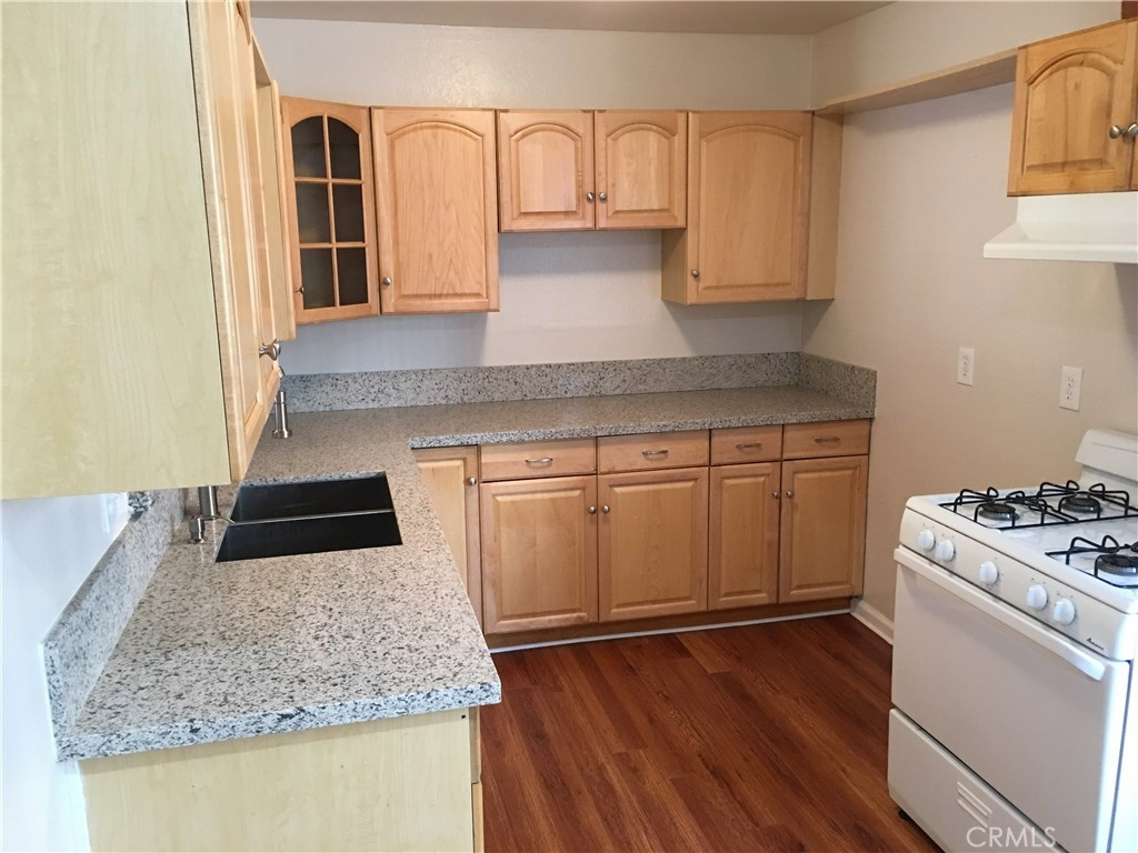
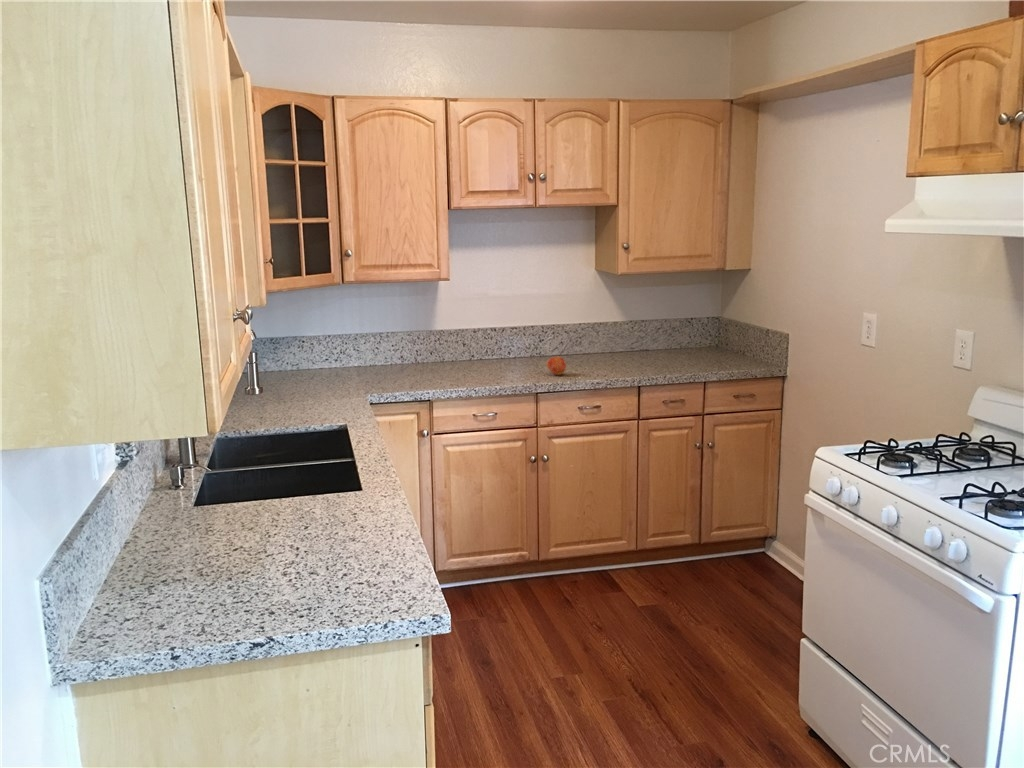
+ apple (556, 365)
